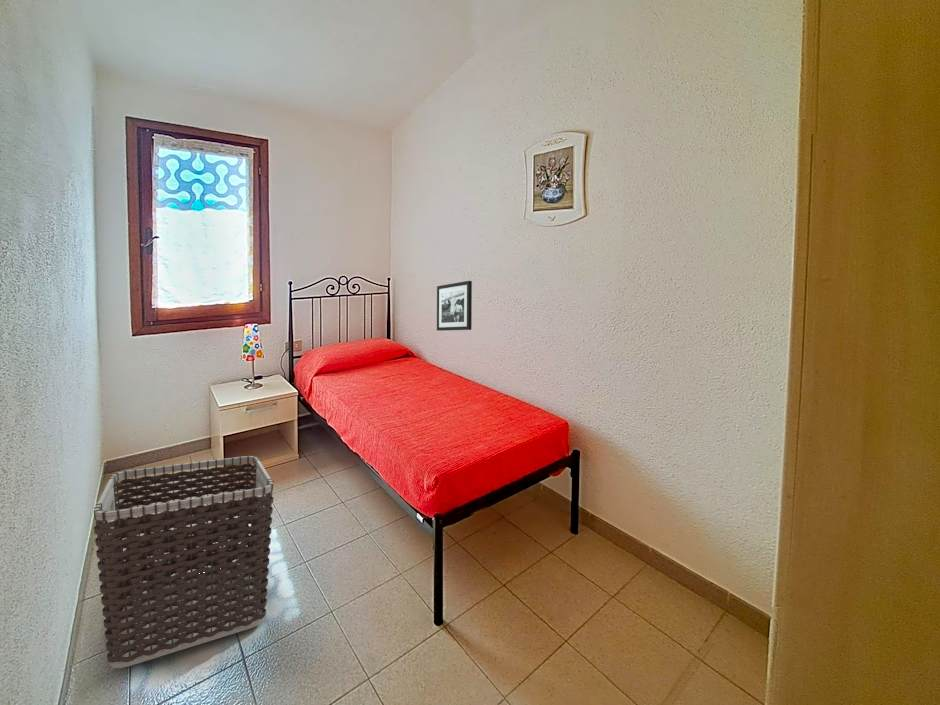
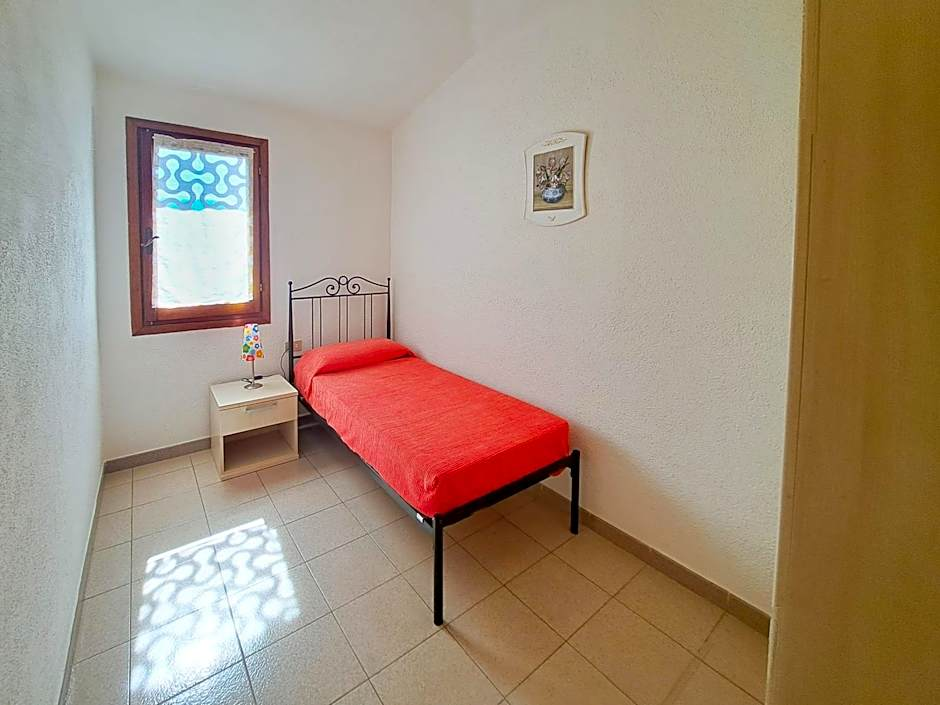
- clothes hamper (191, 545)
- picture frame (453, 307)
